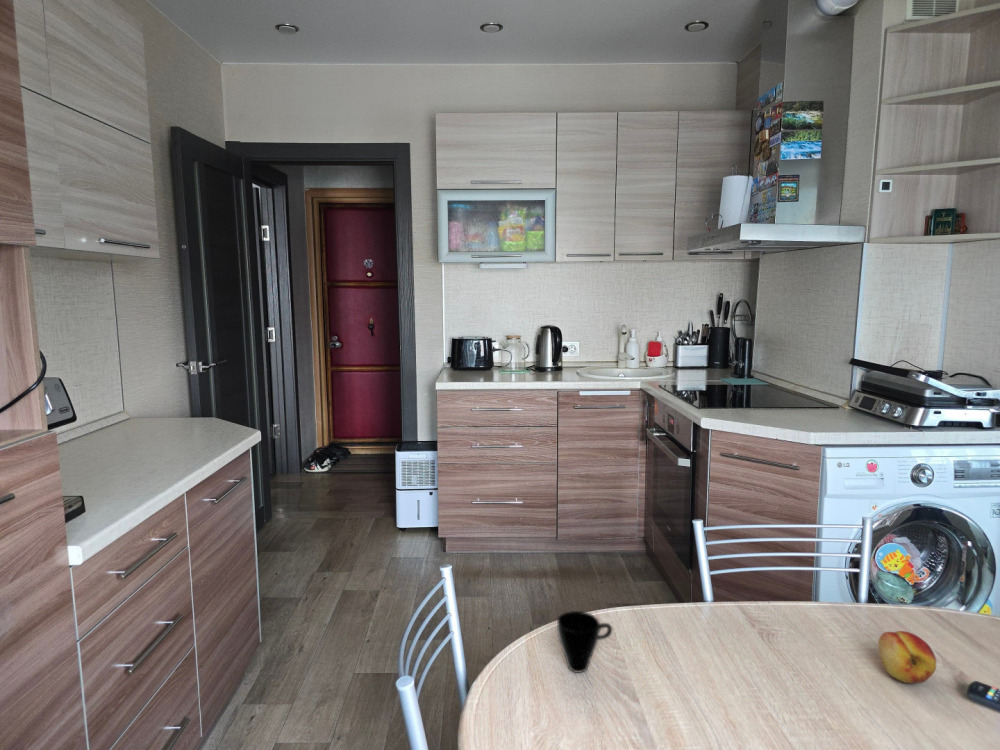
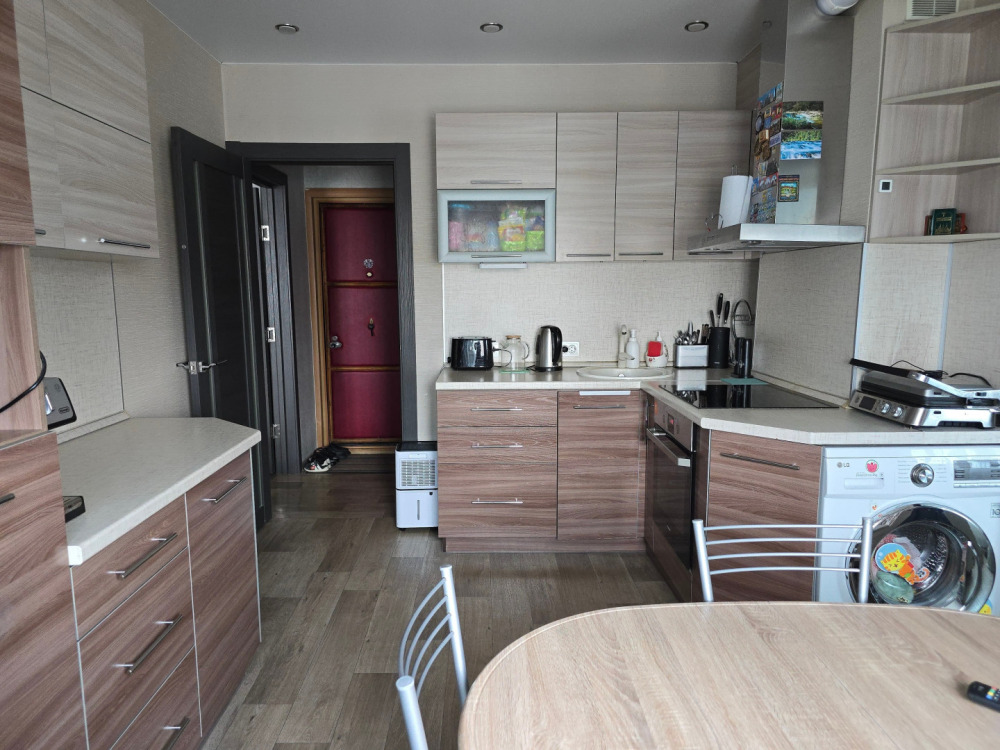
- cup (585, 642)
- fruit (906, 655)
